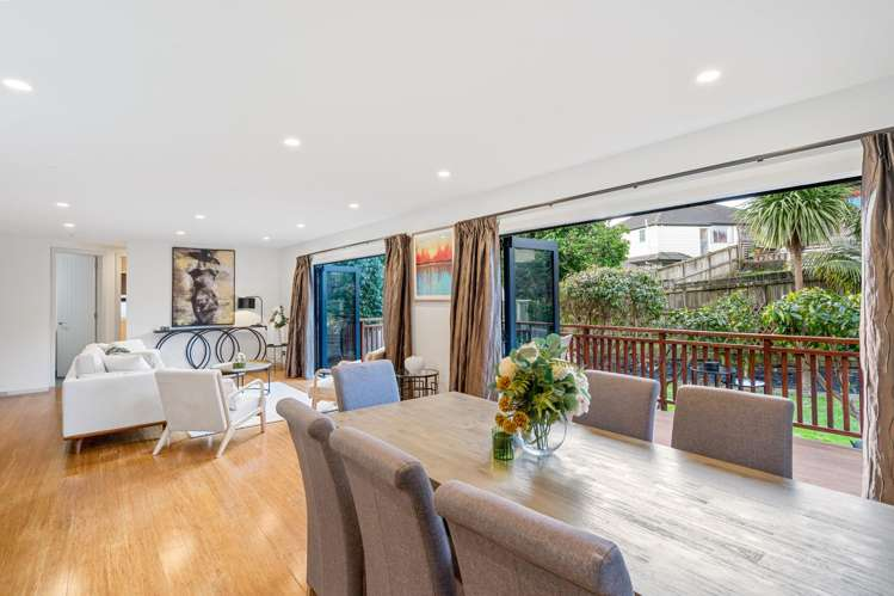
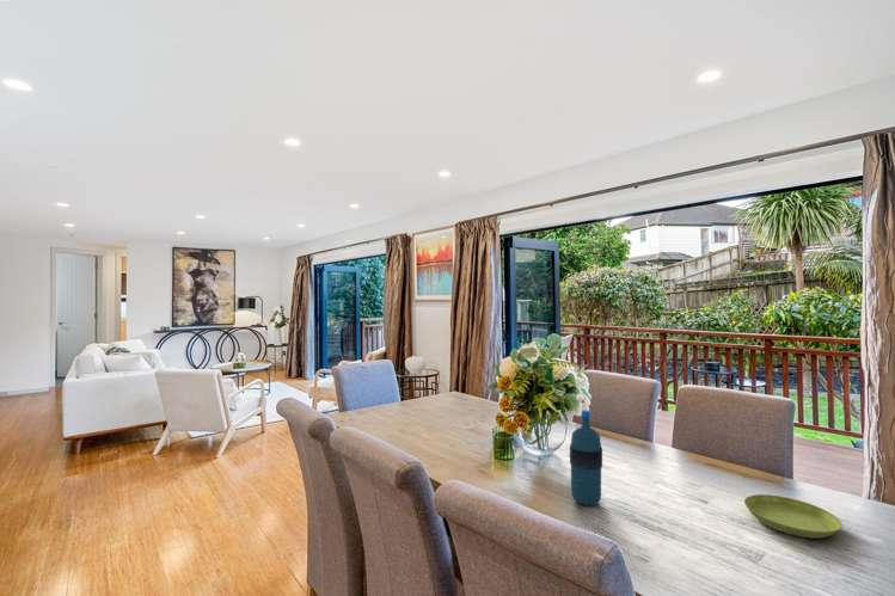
+ saucer (790, 516)
+ water bottle (586, 455)
